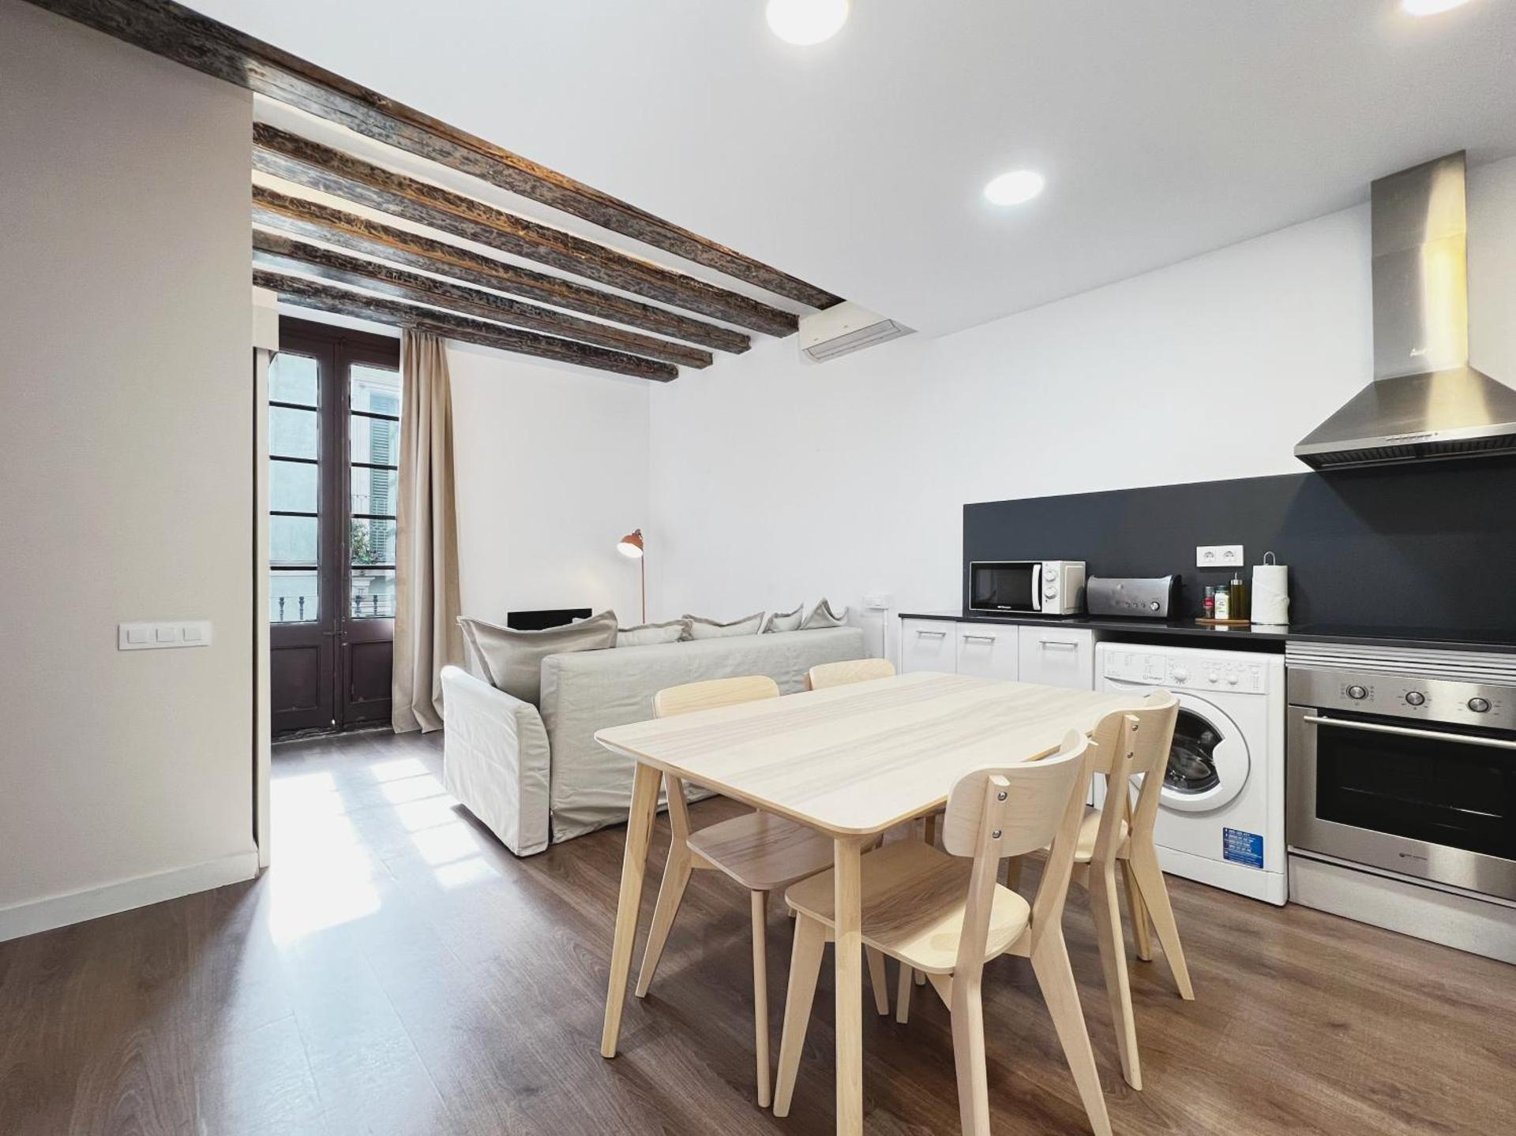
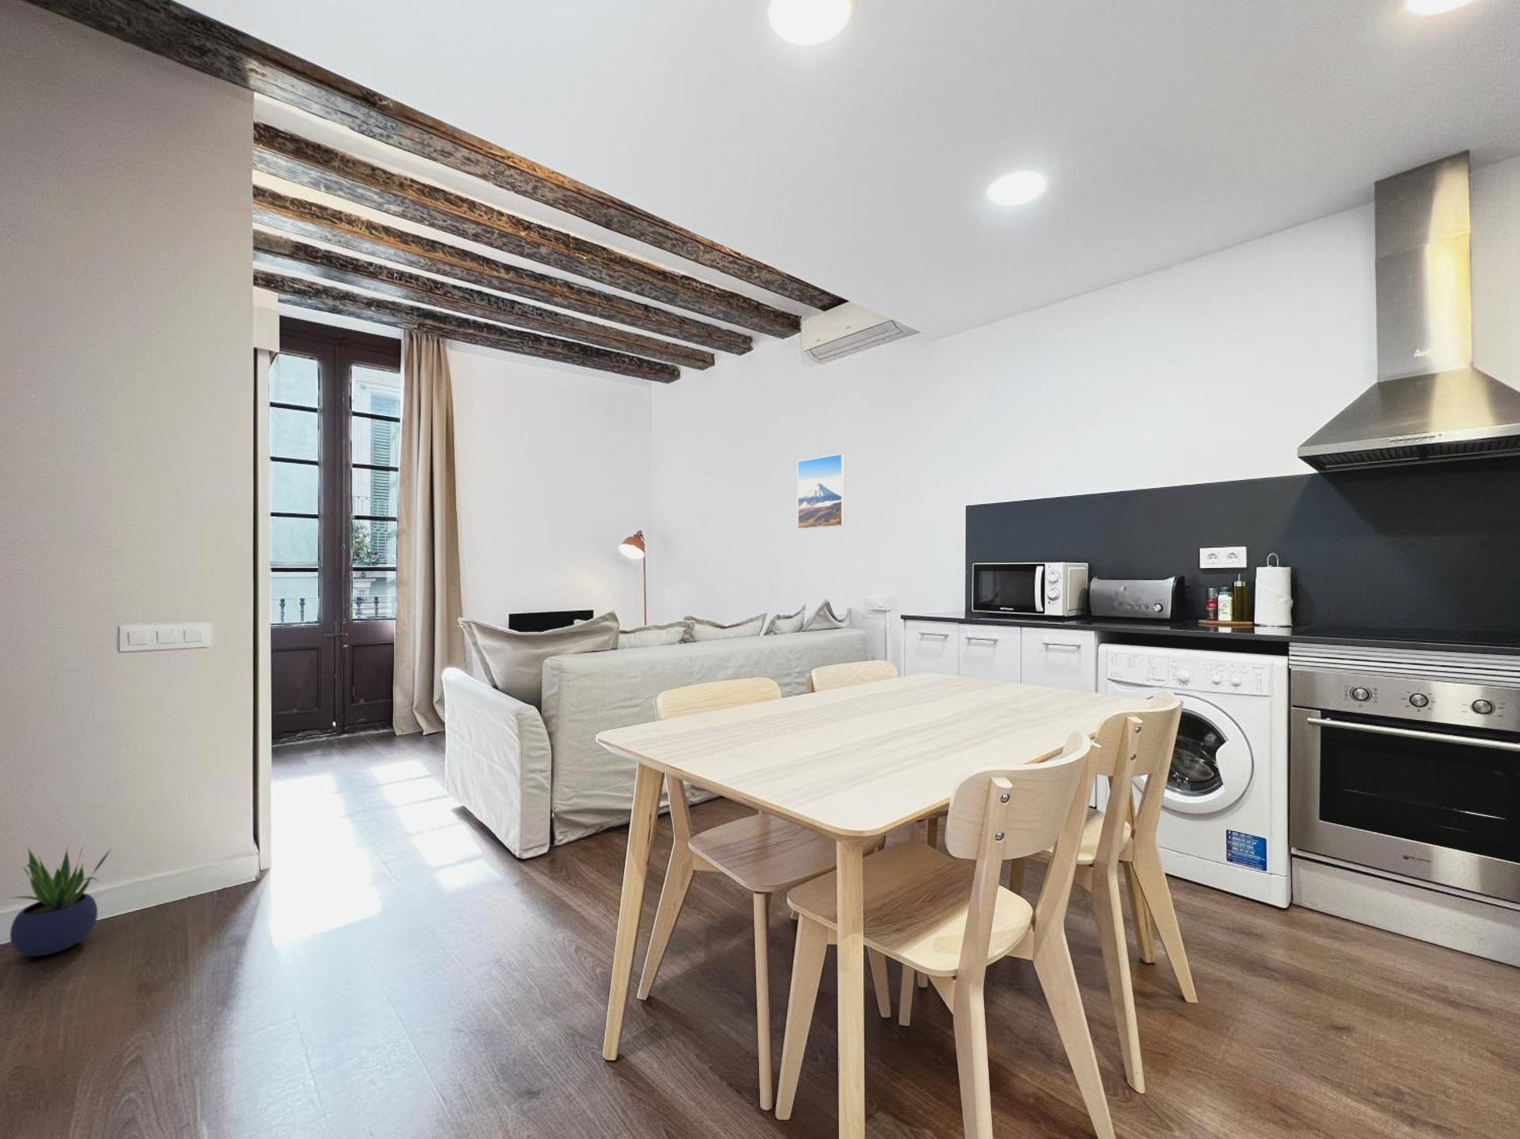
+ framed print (820, 492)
+ potted plant (62, 895)
